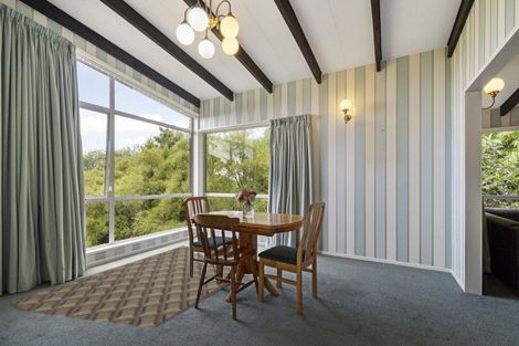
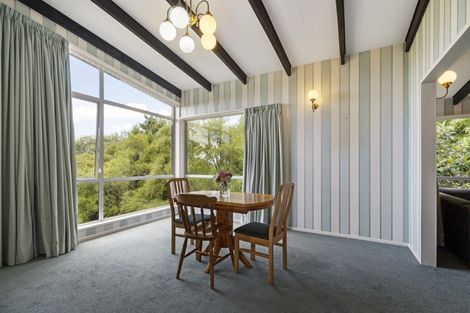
- rug (160, 277)
